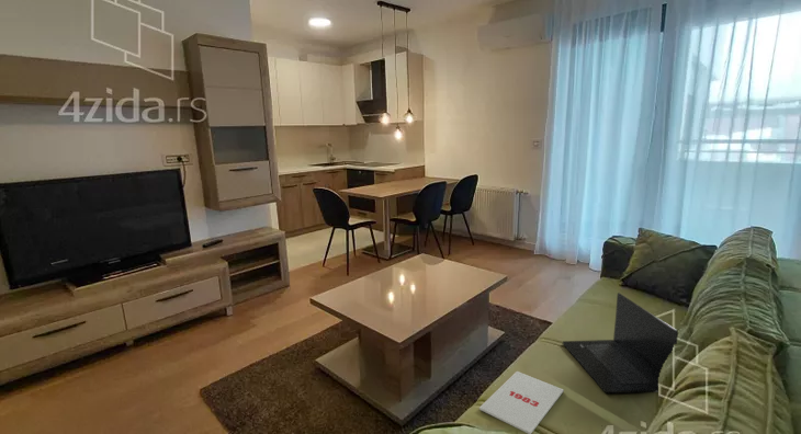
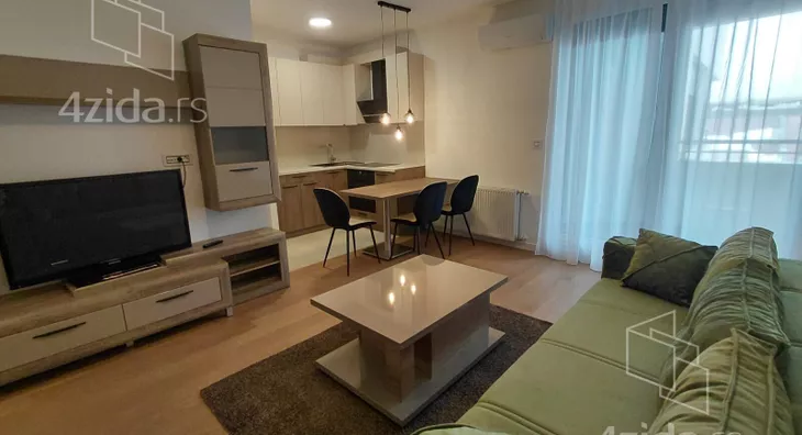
- laptop (613, 338)
- magazine (522, 399)
